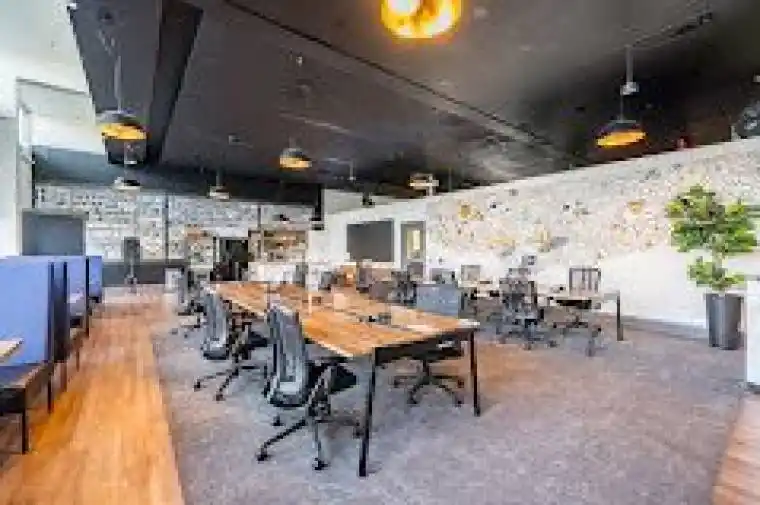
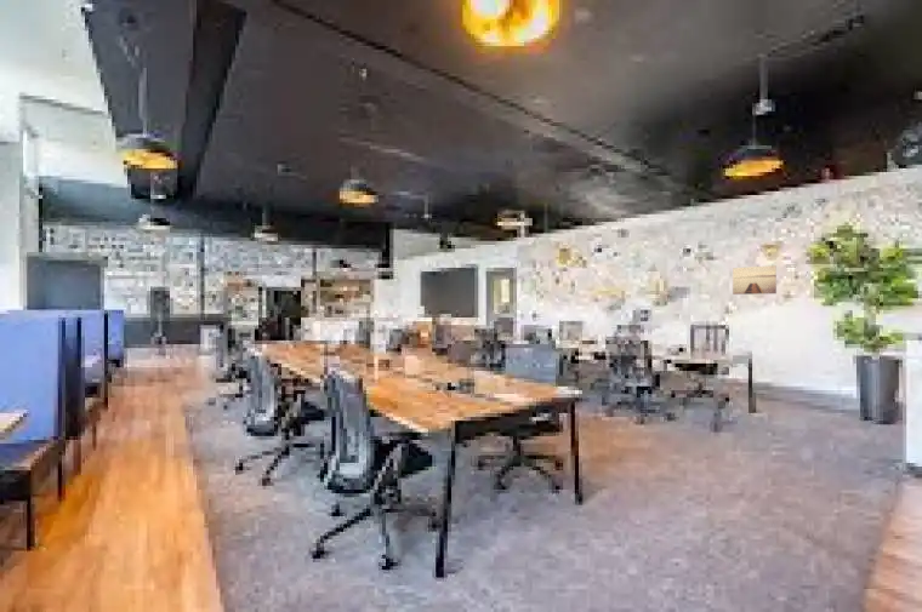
+ wall art (753, 280)
